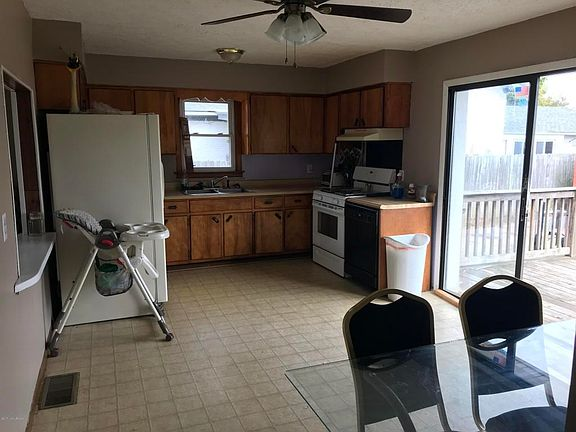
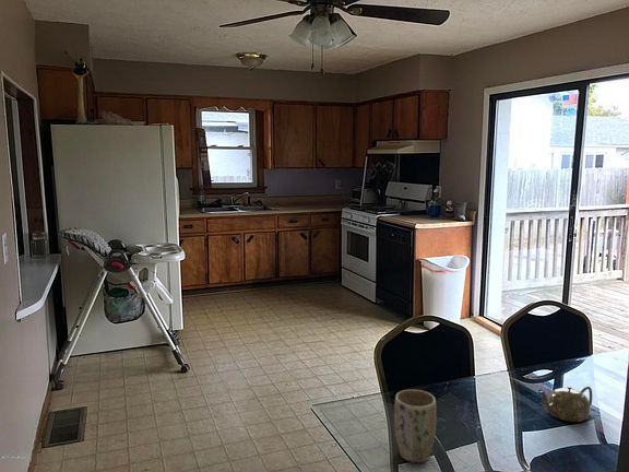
+ plant pot (415, 426)
+ teapot (566, 400)
